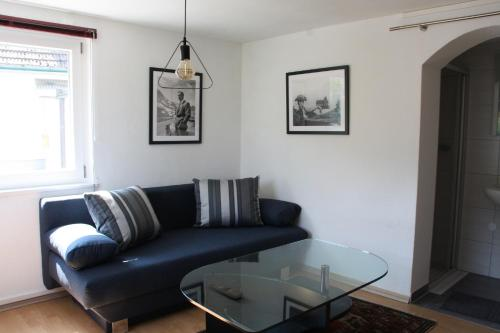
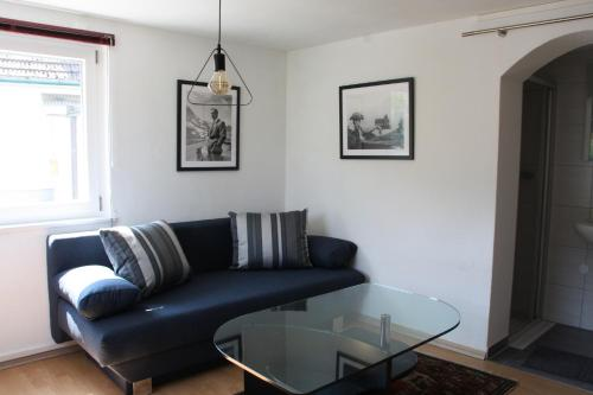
- remote control (225, 290)
